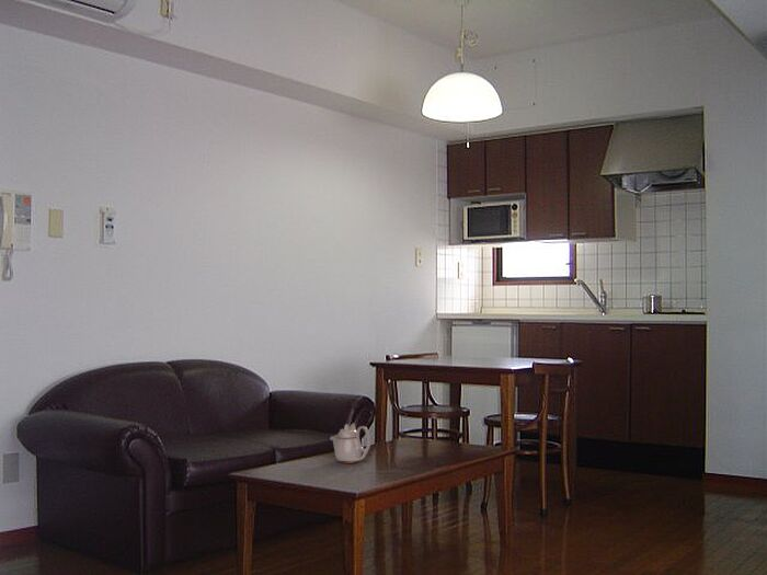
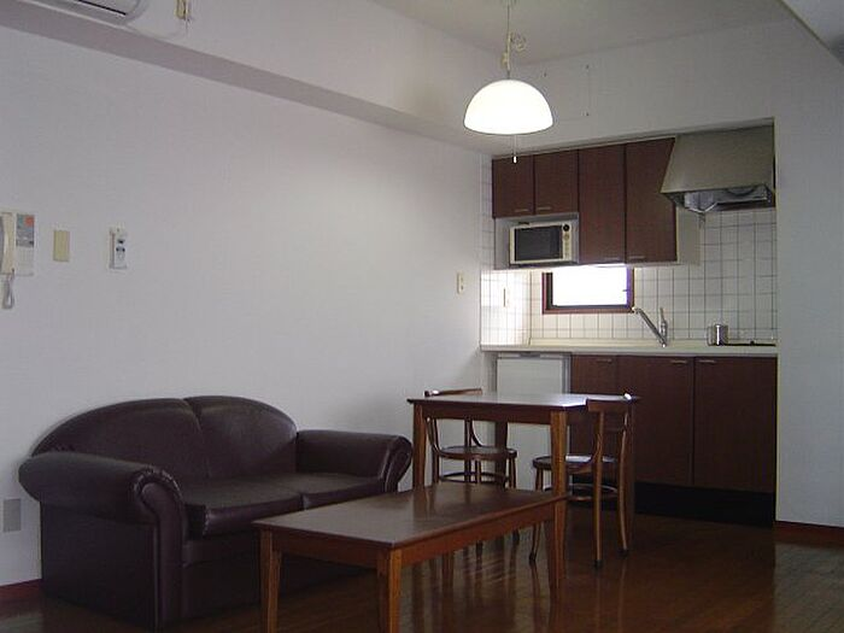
- teapot (350, 442)
